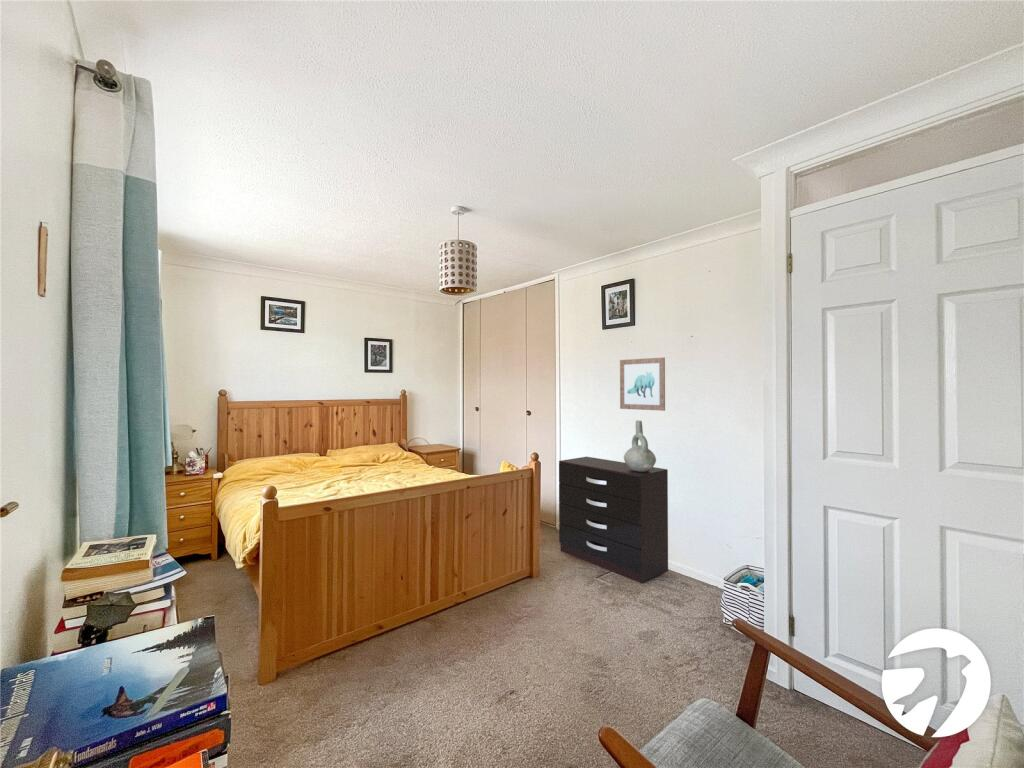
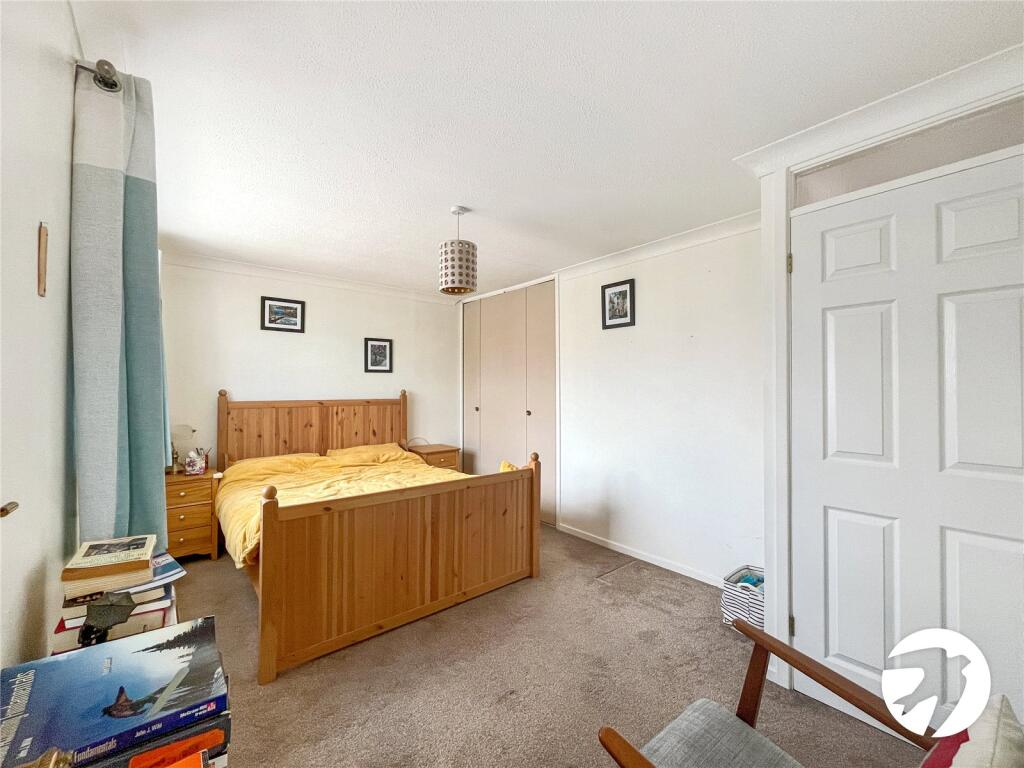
- decorative vase (639, 445)
- wall art (641, 384)
- dresser (609, 513)
